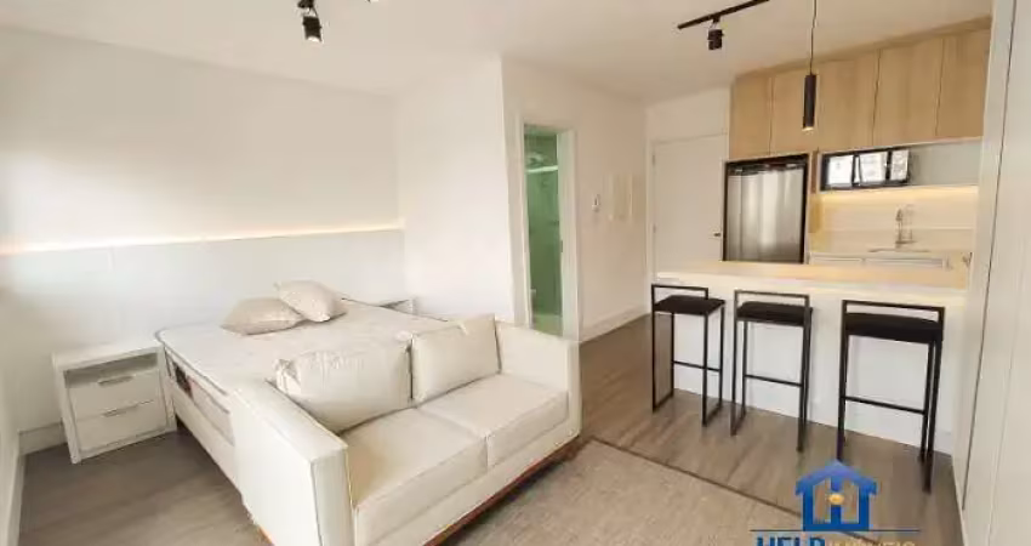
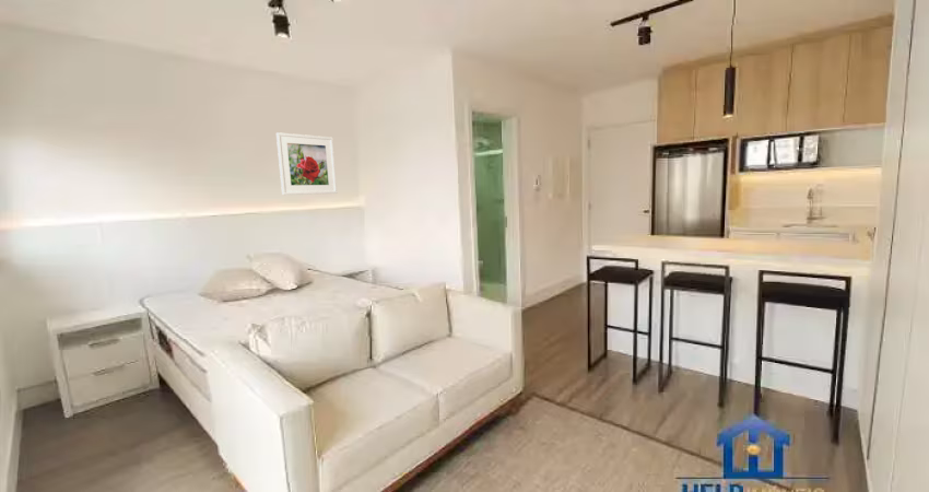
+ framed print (308, 164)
